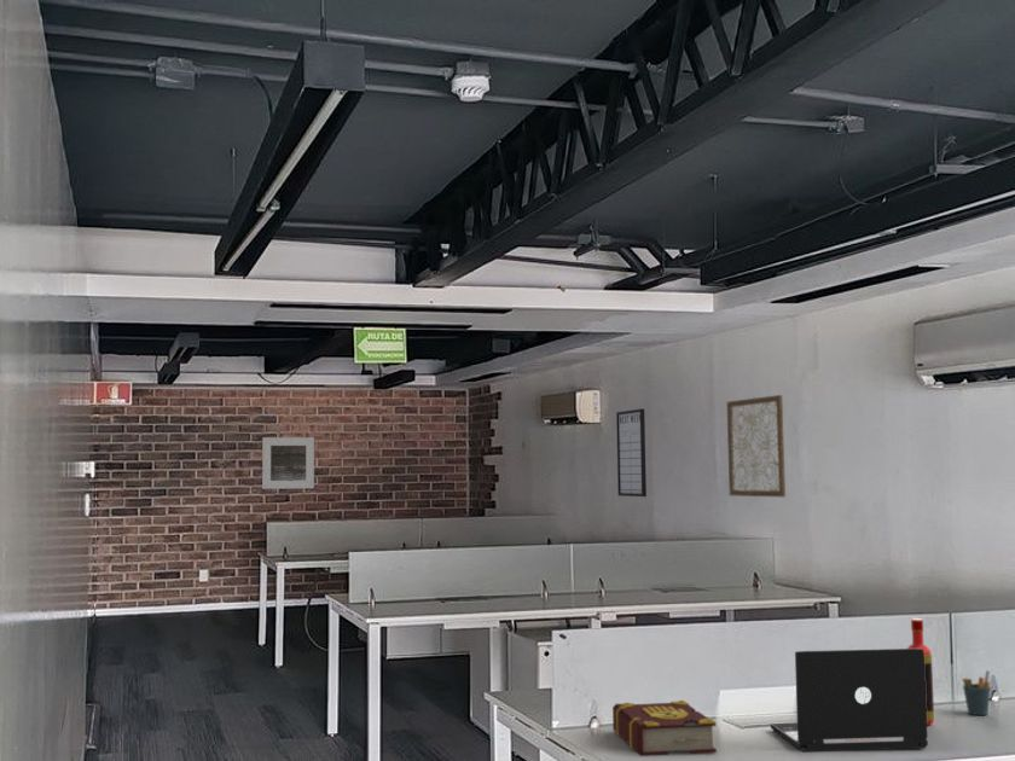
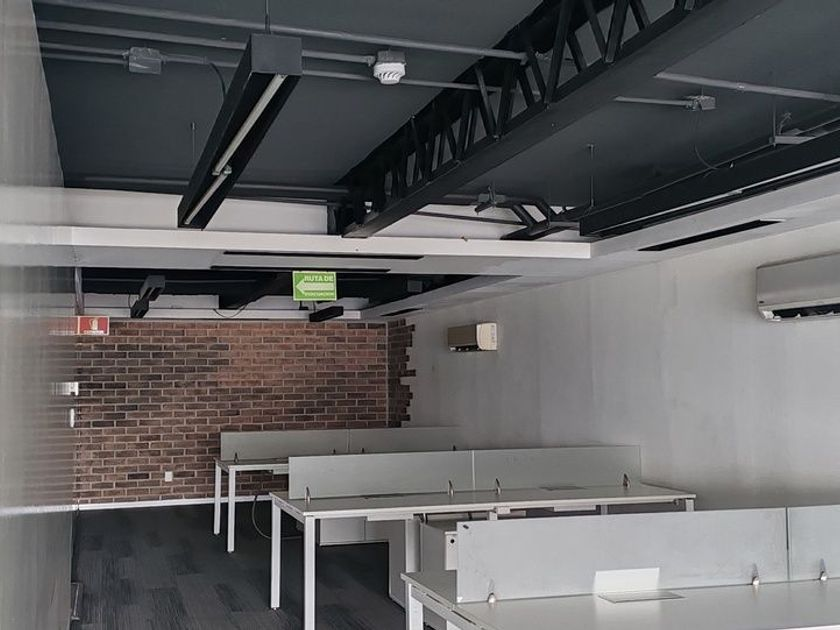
- pen holder (976, 692)
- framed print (288, 463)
- book (662, 726)
- wall art (756, 446)
- bottle (924, 670)
- laptop (845, 691)
- writing board (631, 453)
